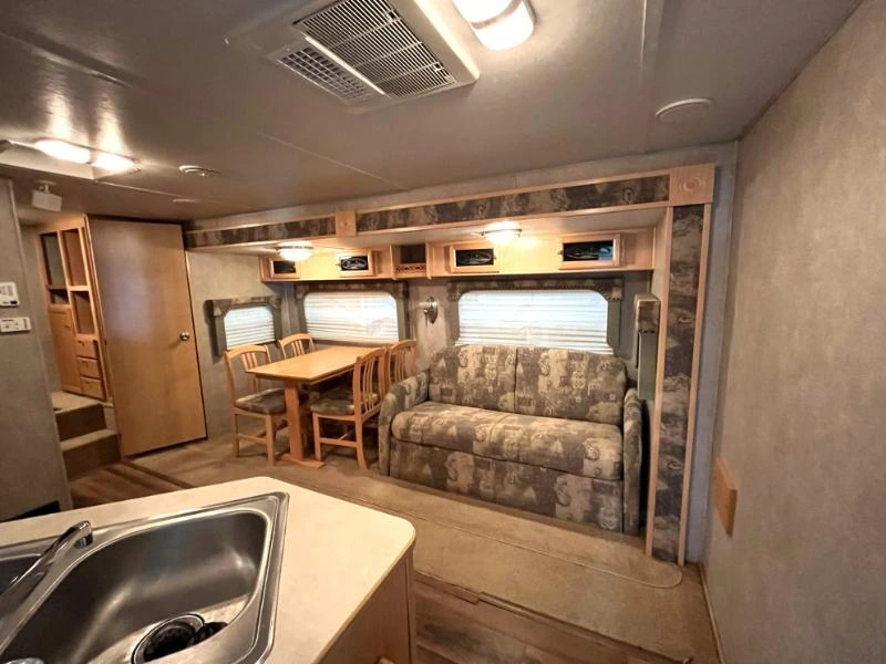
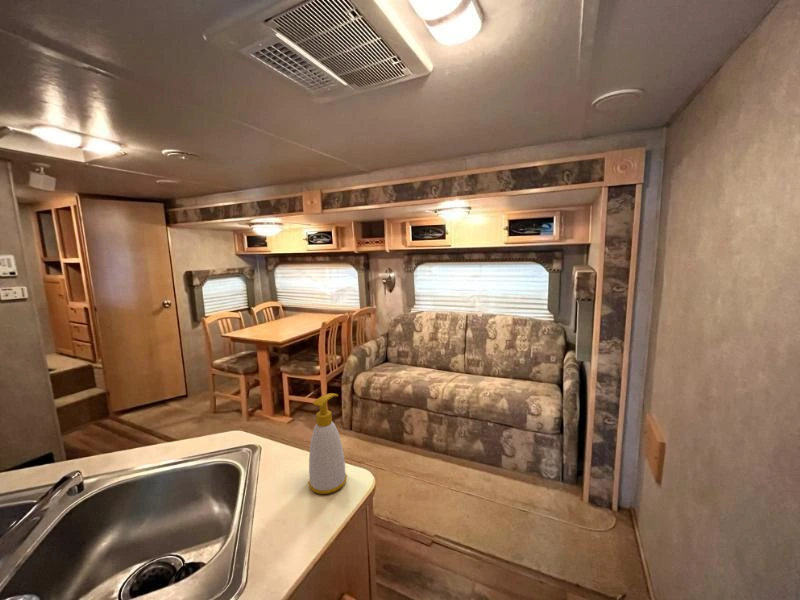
+ soap bottle (325, 440)
